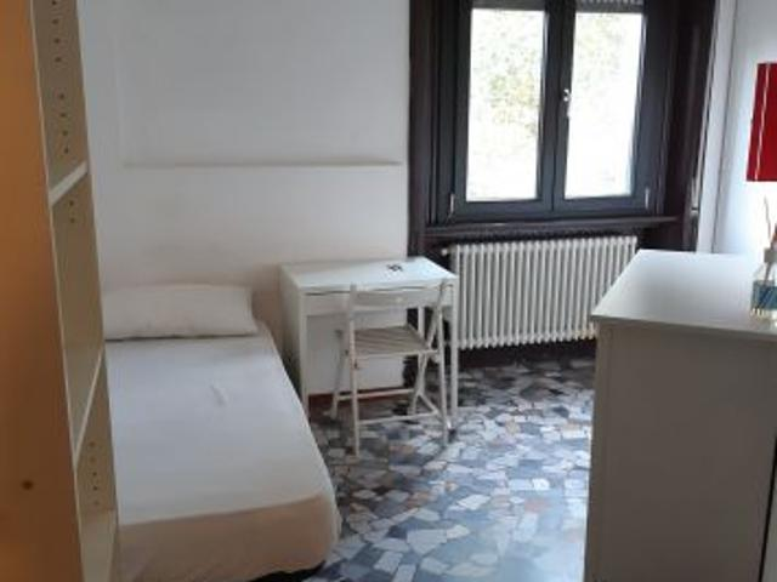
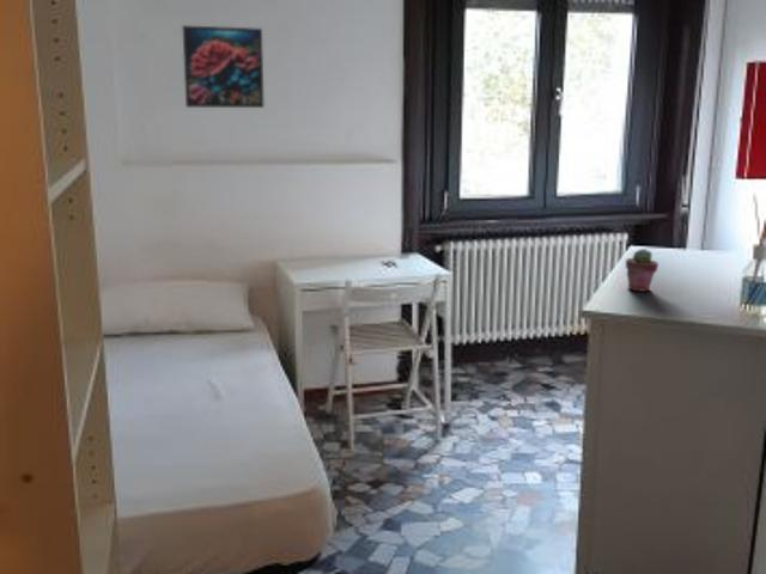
+ potted succulent (640, 269)
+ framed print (224, 67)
